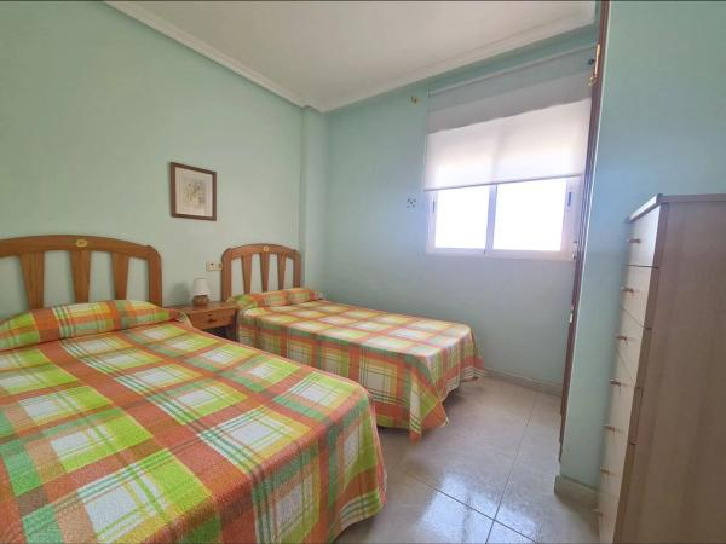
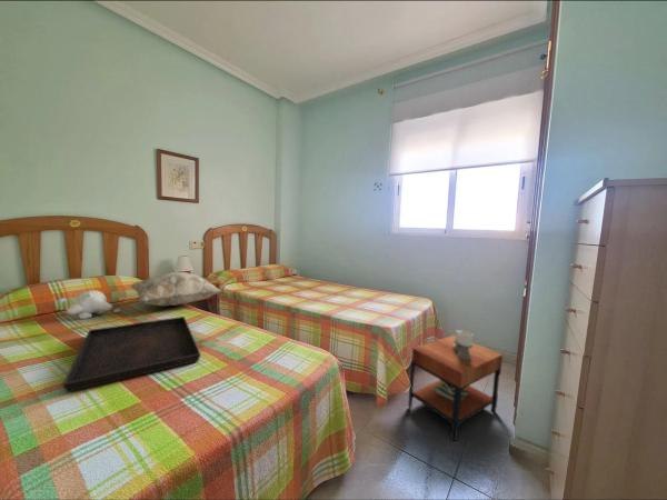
+ serving tray (140, 344)
+ side table (455, 369)
+ teddy bear (92, 302)
+ decorative pillow (176, 288)
